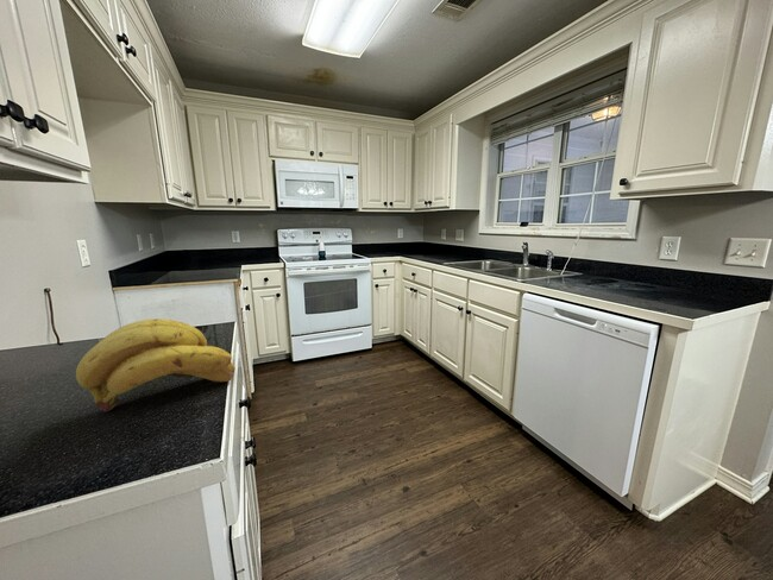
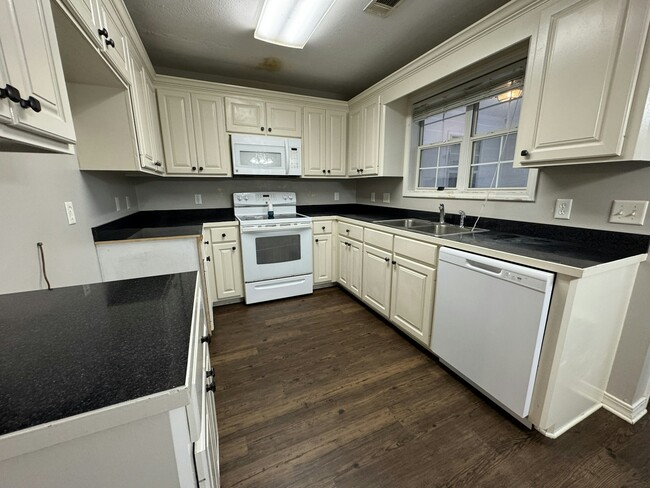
- banana bunch (166, 357)
